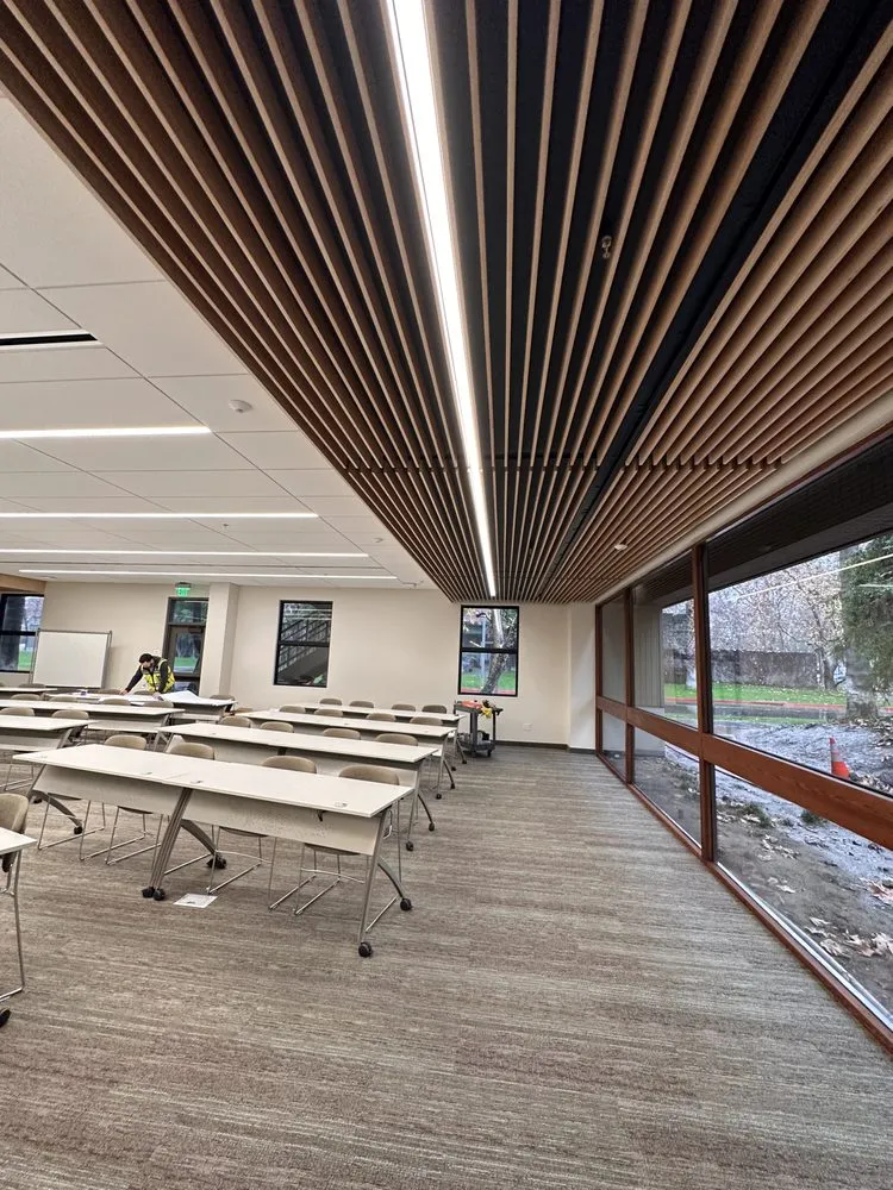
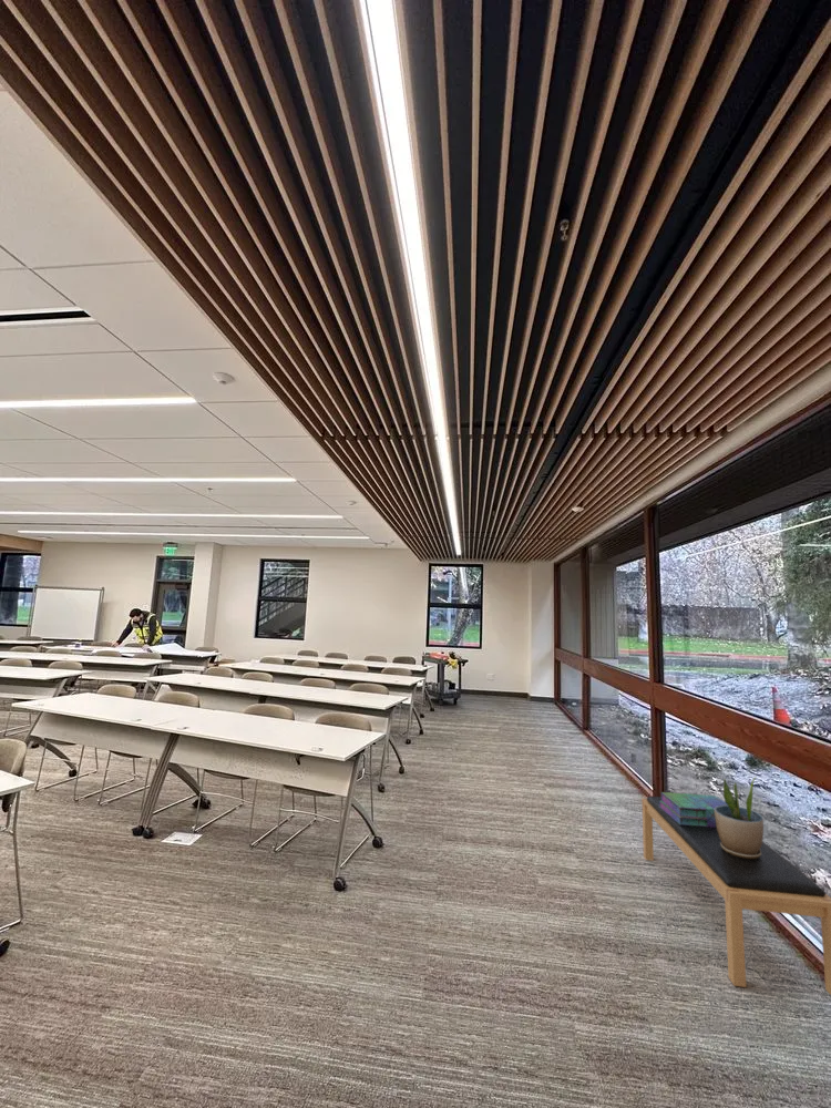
+ bench (719, 870)
+ stack of books (698, 809)
+ potted plant (737, 810)
